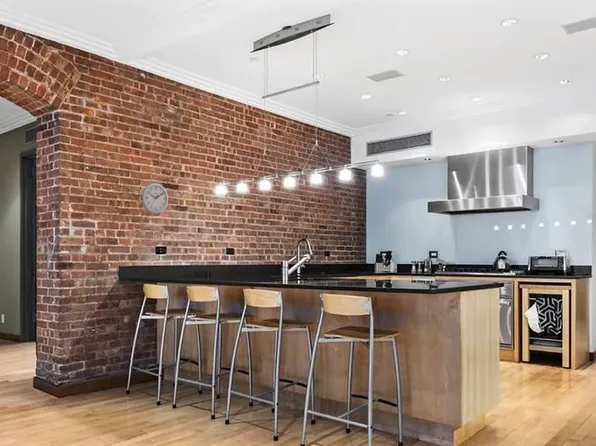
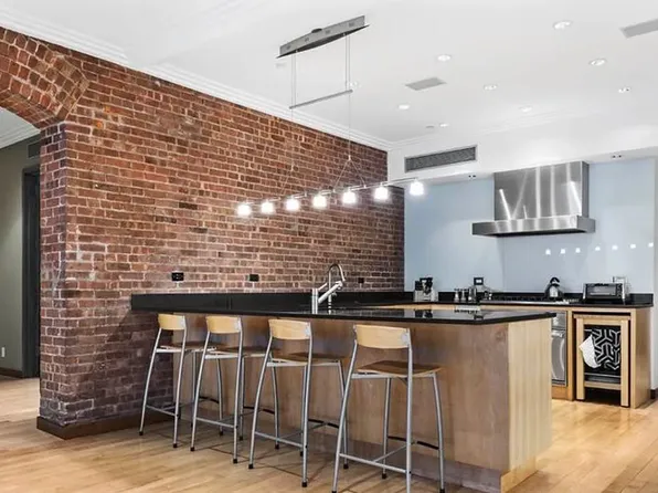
- wall clock (155, 198)
